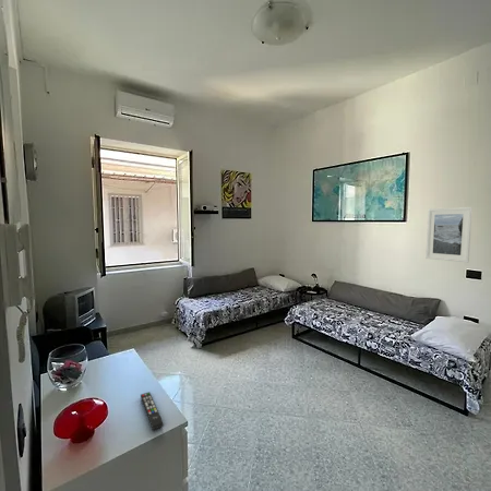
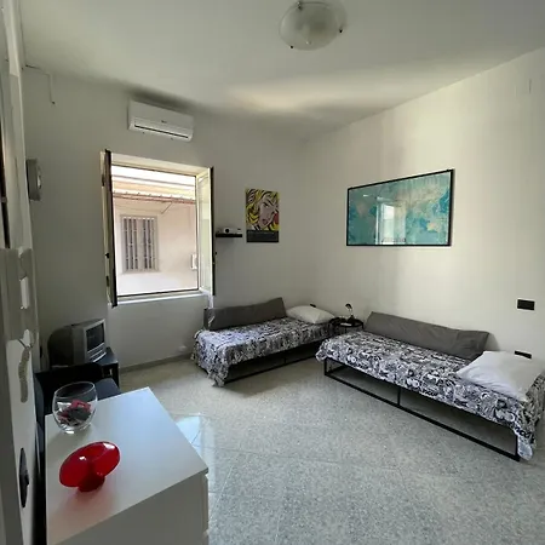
- remote control (151, 409)
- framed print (447, 233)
